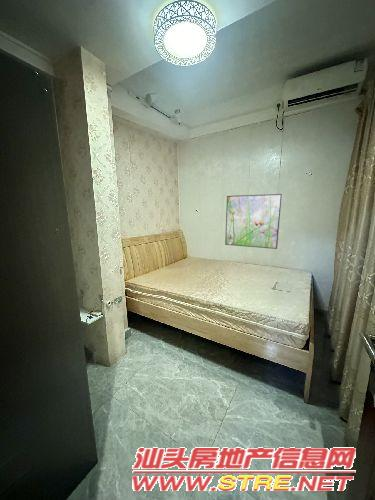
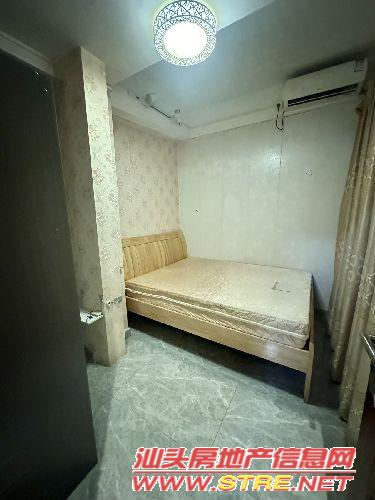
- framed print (251, 221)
